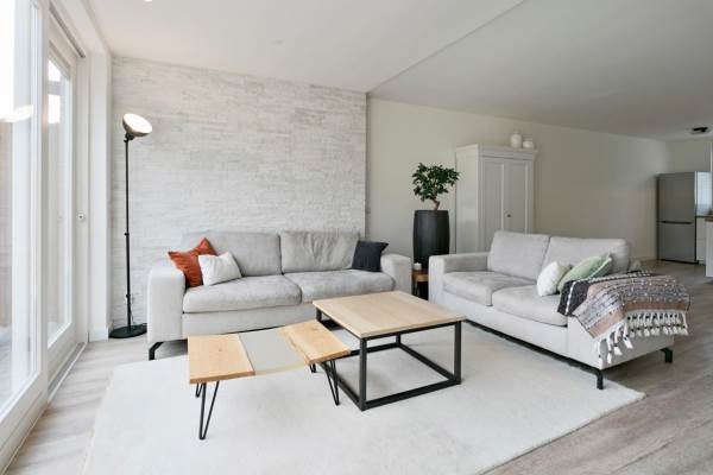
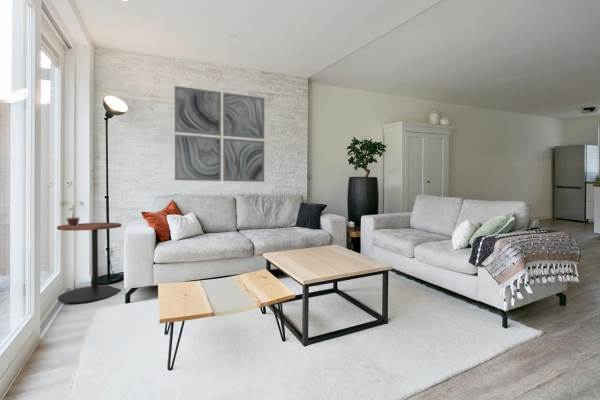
+ wall art (223, 135)
+ potted plant (73, 213)
+ side table (92, 259)
